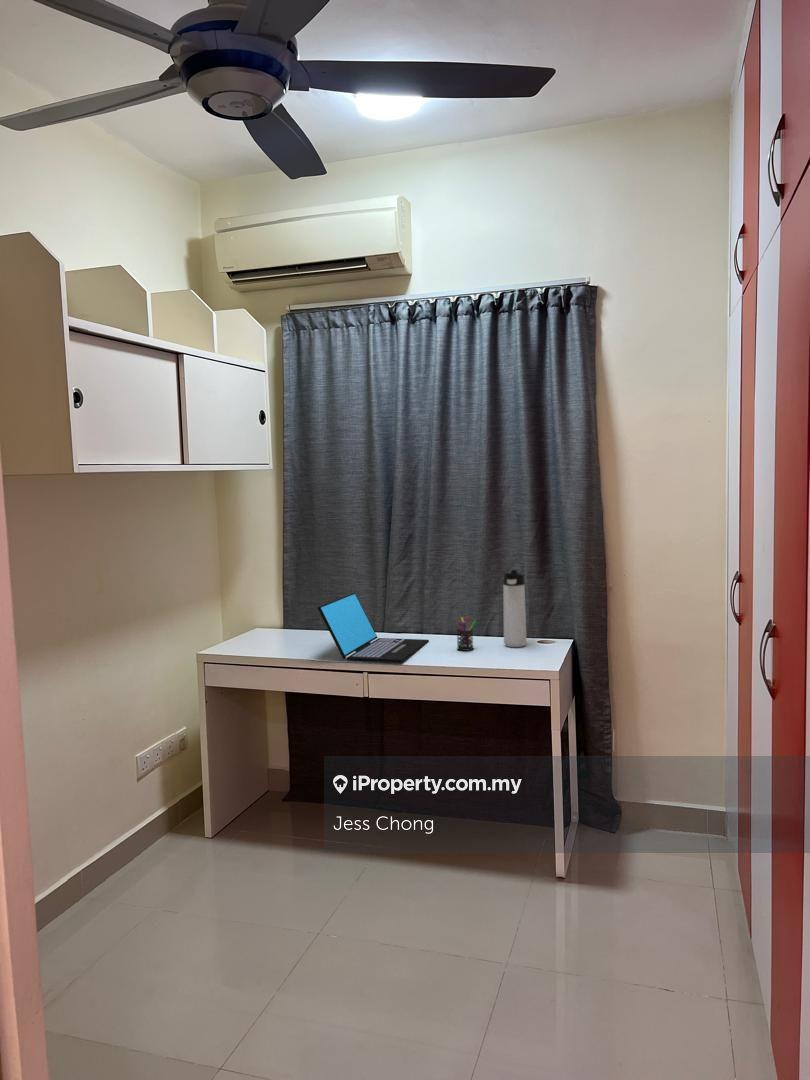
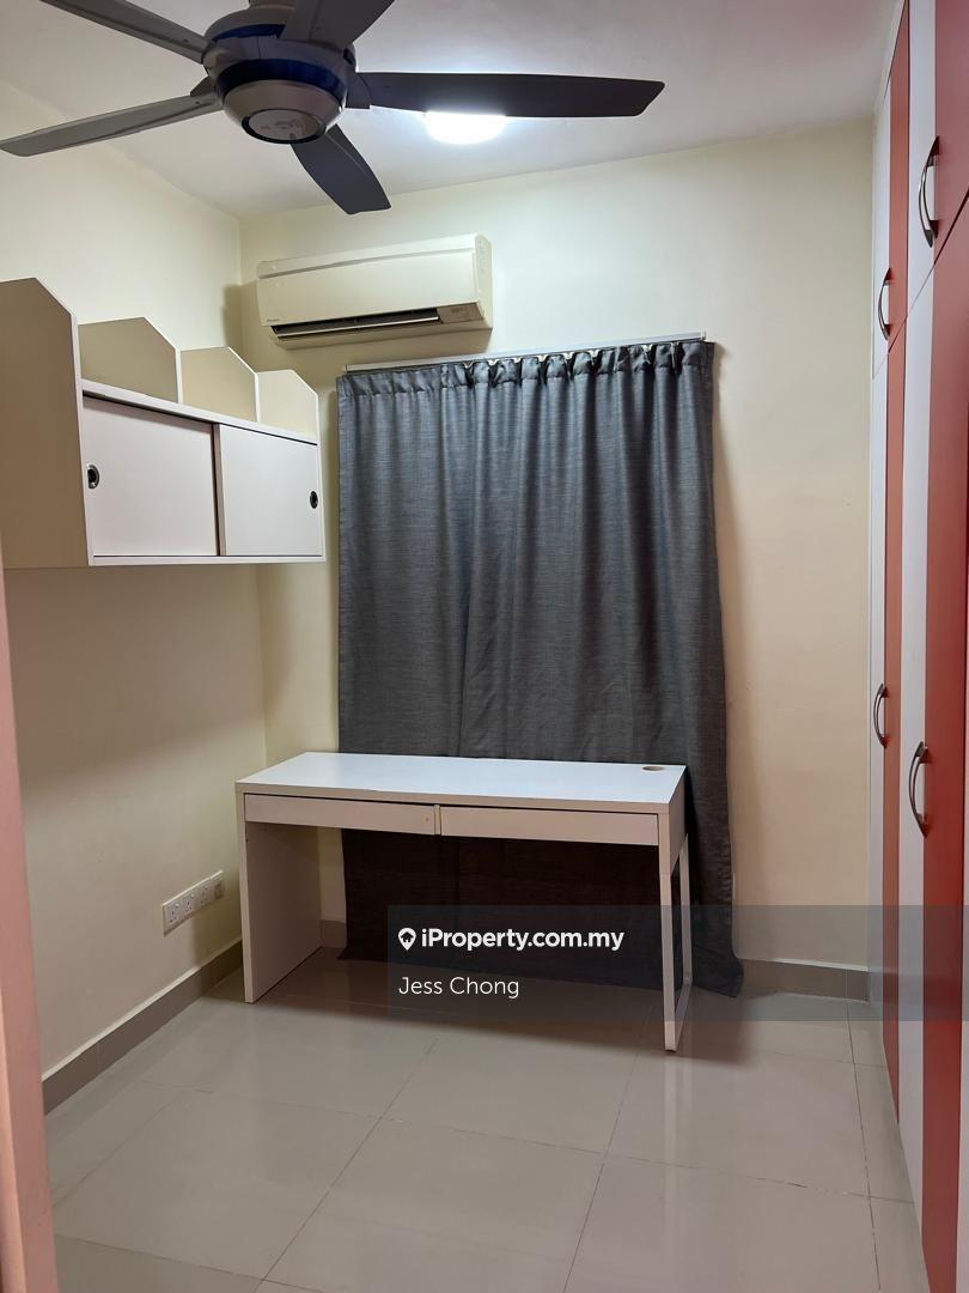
- laptop (371, 626)
- thermos bottle (513, 608)
- pen holder (467, 632)
